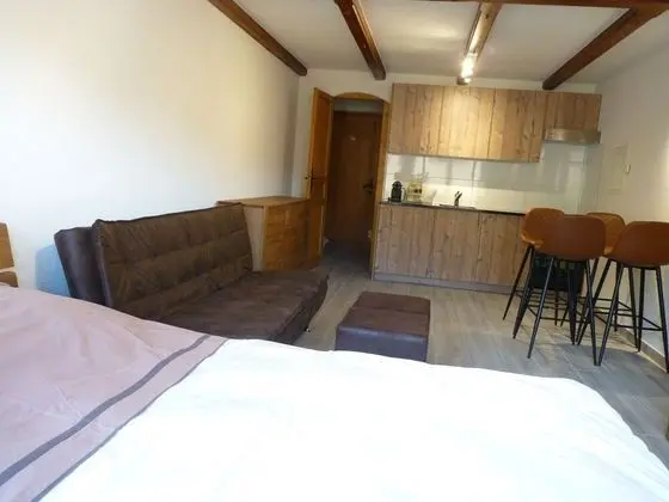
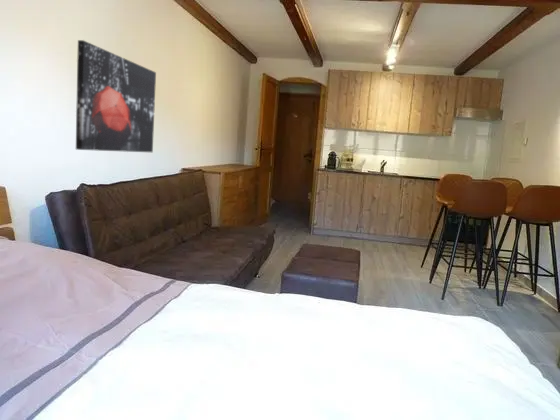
+ wall art (121, 105)
